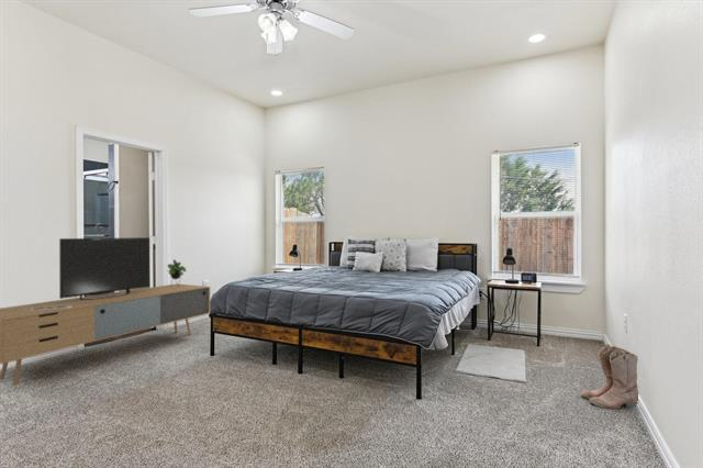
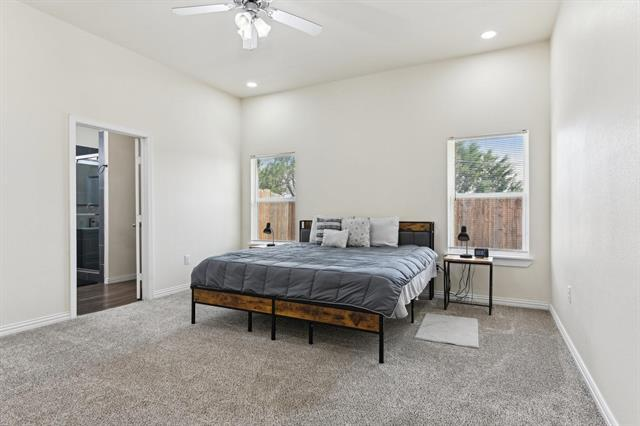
- media console (111, 294)
- boots (609, 374)
